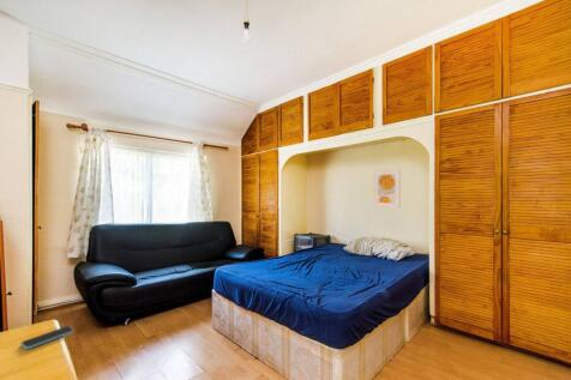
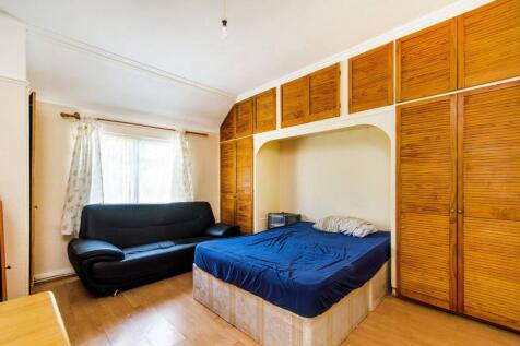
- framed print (386, 188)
- smartphone (48, 336)
